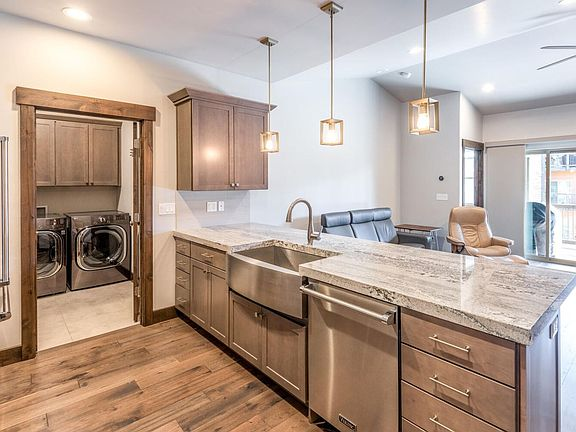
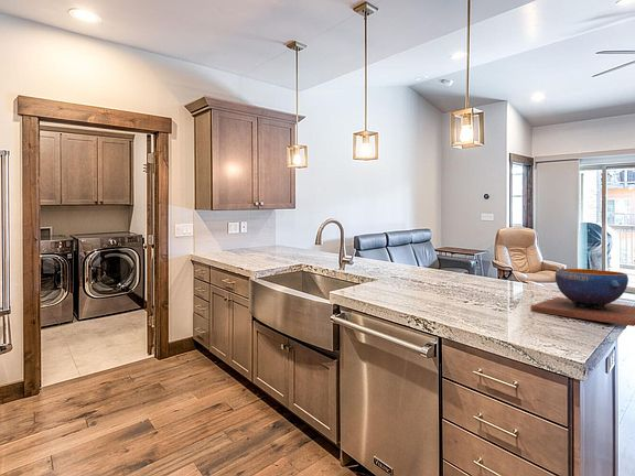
+ decorative bowl (590, 291)
